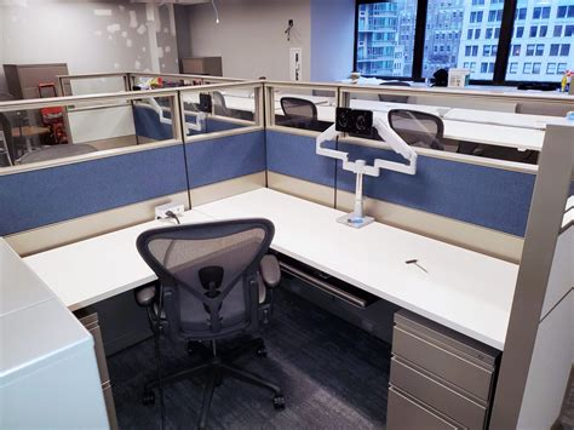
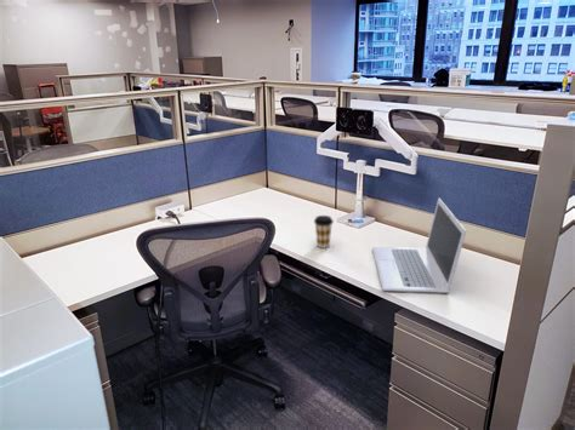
+ coffee cup (323, 231)
+ laptop (412, 248)
